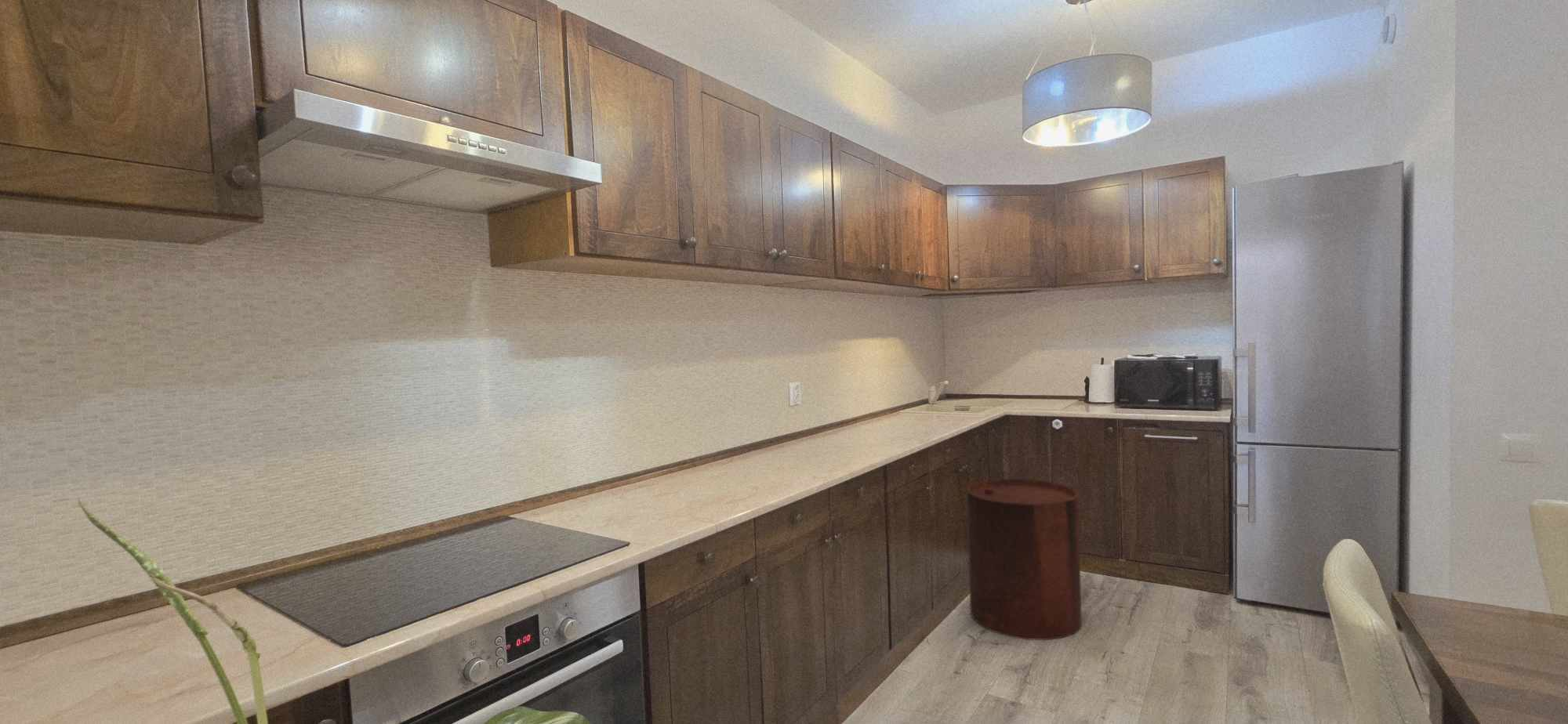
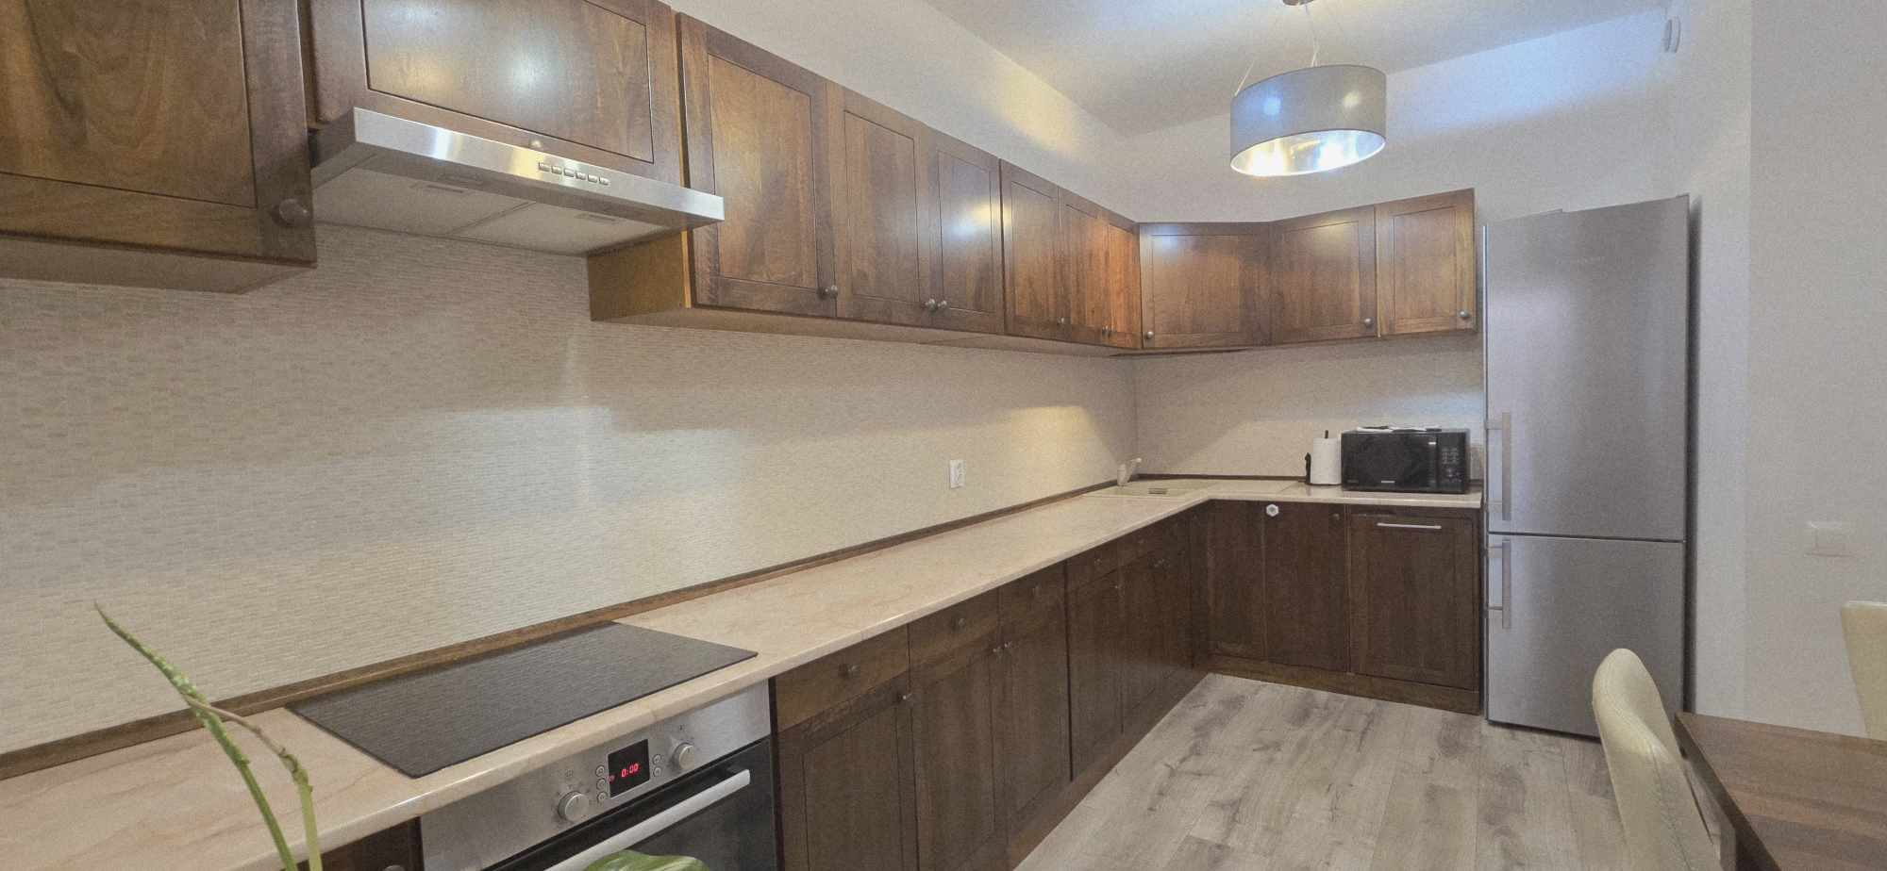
- trash can (1022, 553)
